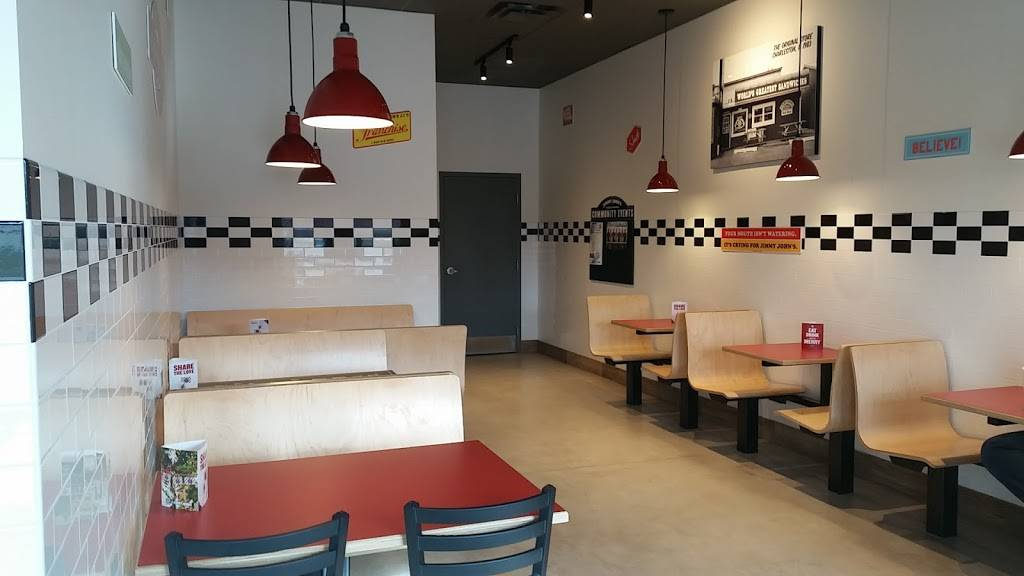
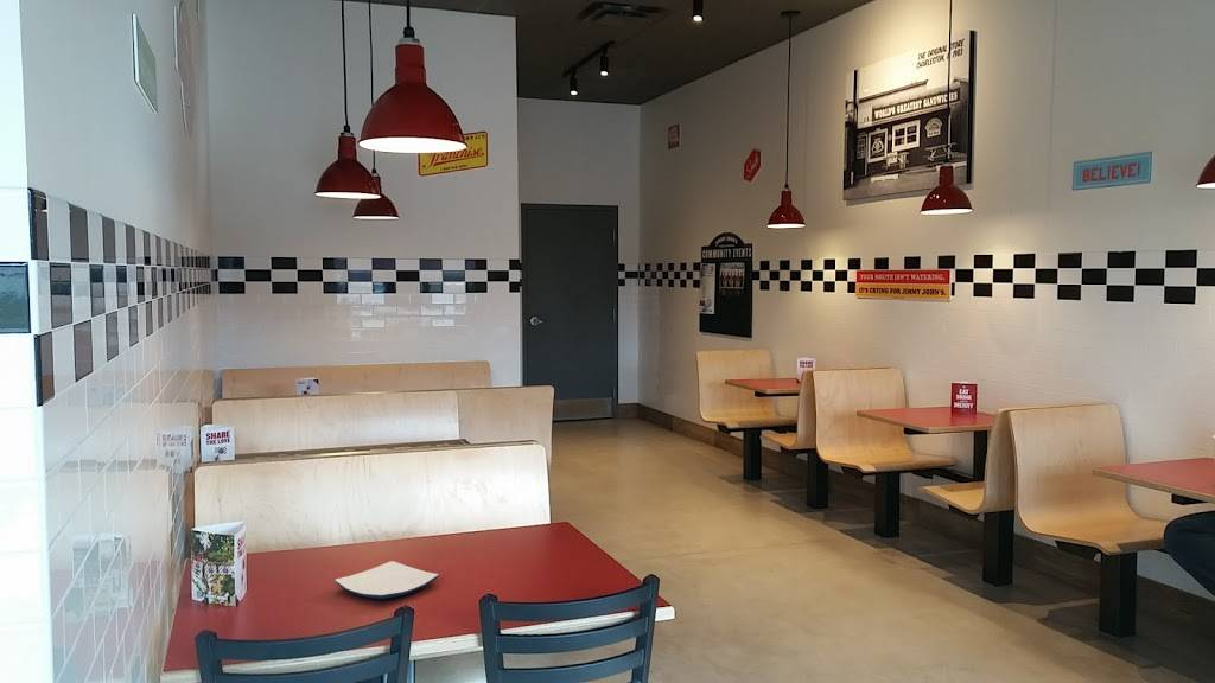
+ plate (387, 582)
